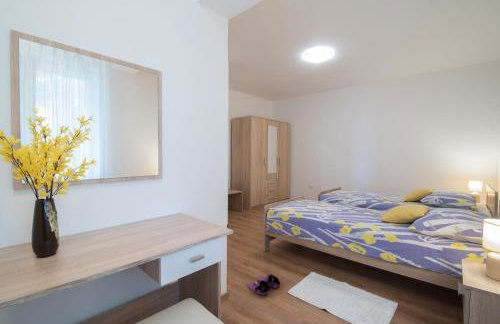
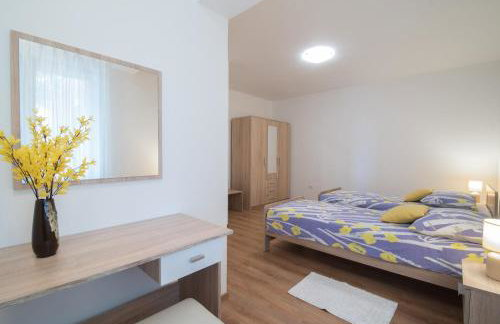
- slippers (263, 281)
